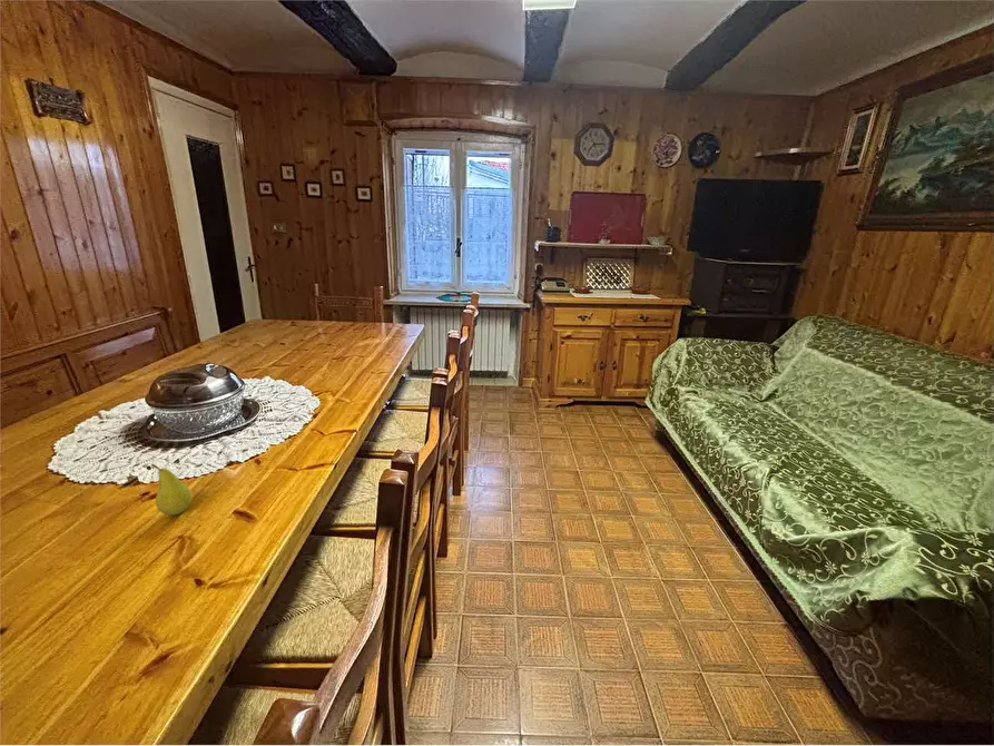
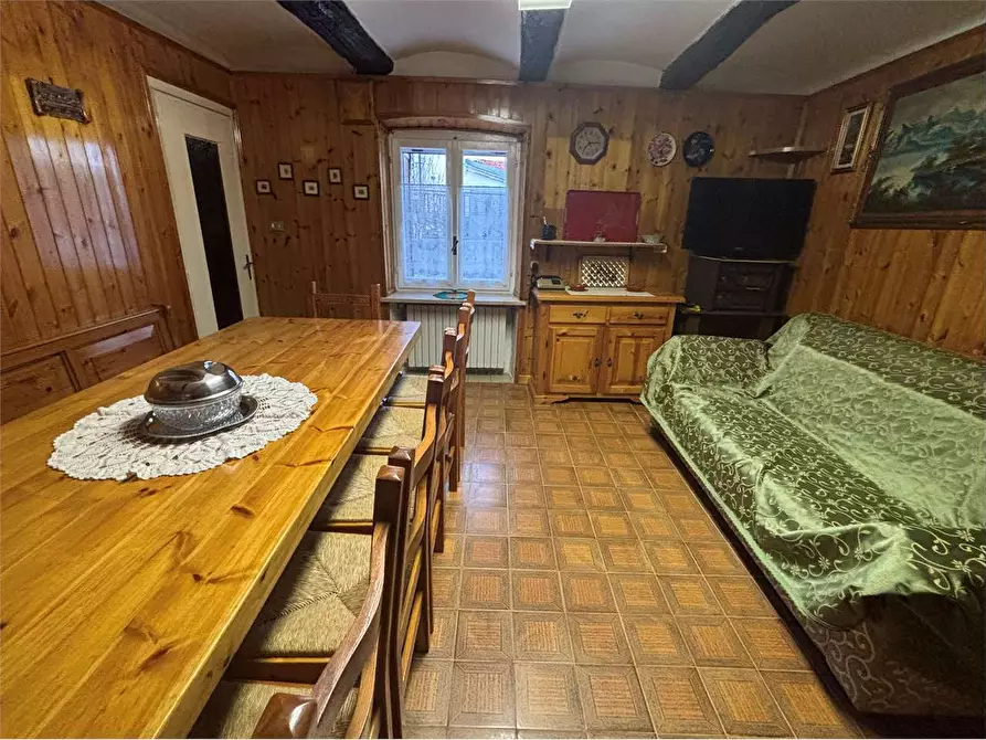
- fruit (170, 487)
